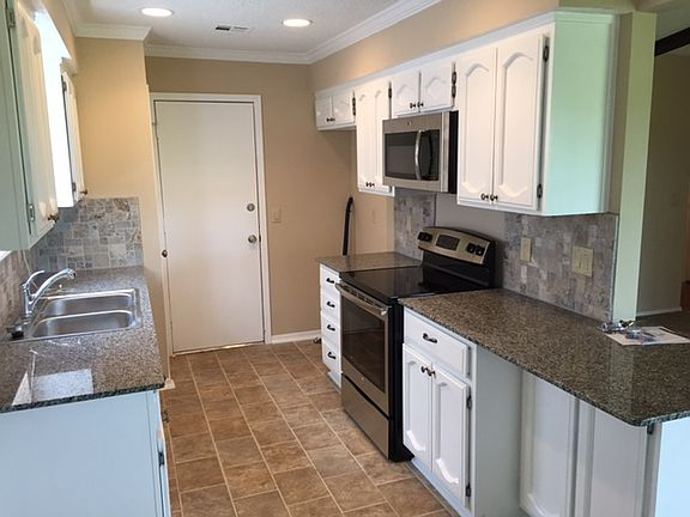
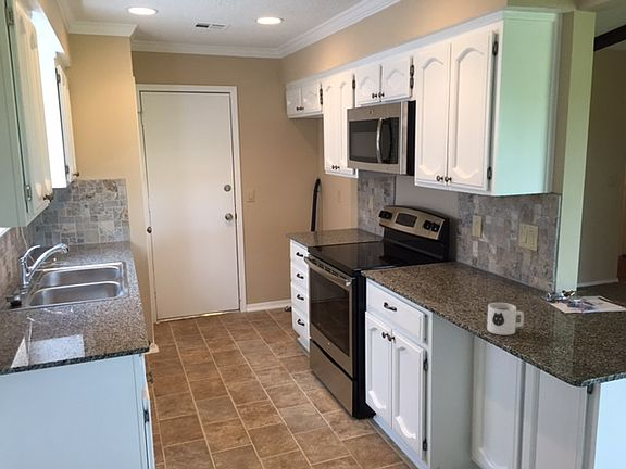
+ mug (503, 318)
